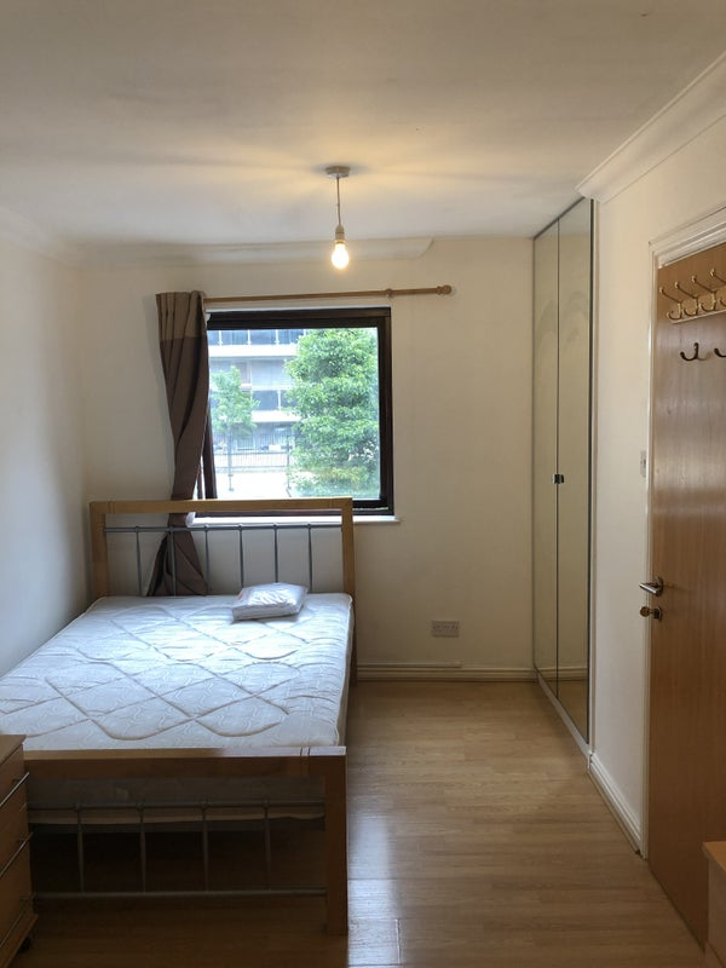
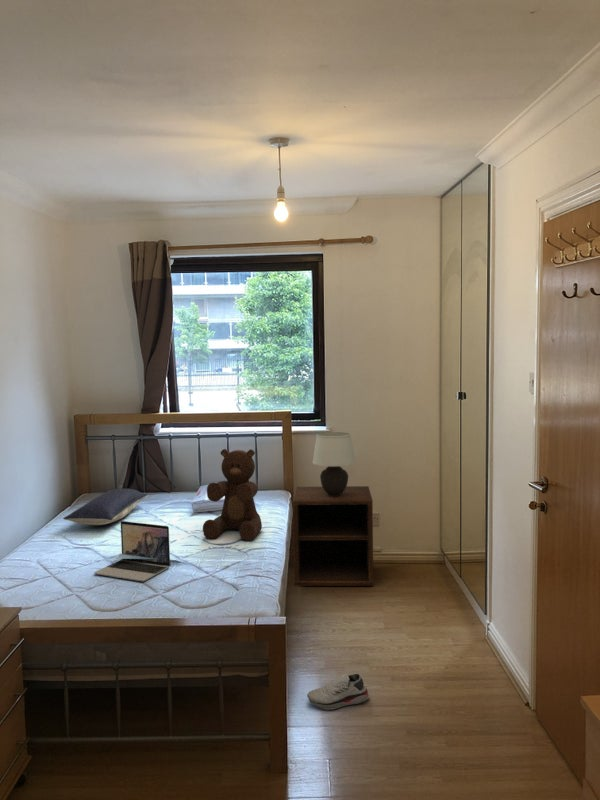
+ shoe (338, 689)
+ laptop (131, 550)
+ teddy bear (235, 492)
+ table lamp (334, 464)
+ nightstand (333, 533)
+ pillow (109, 506)
